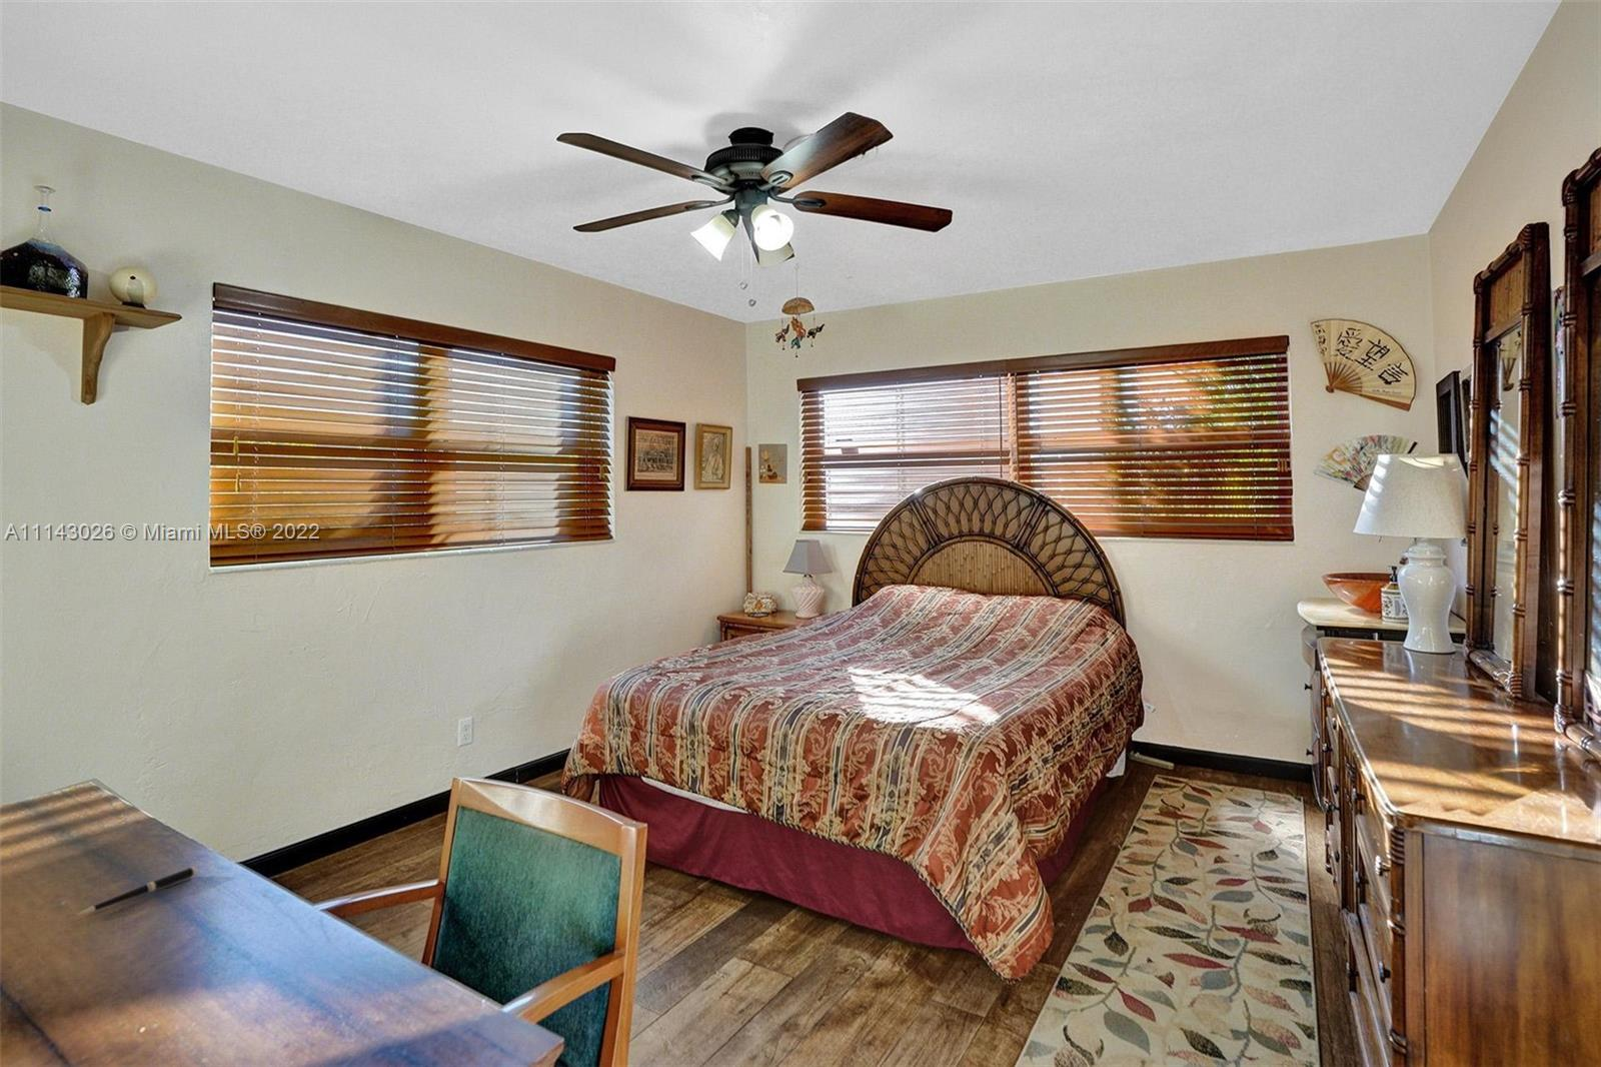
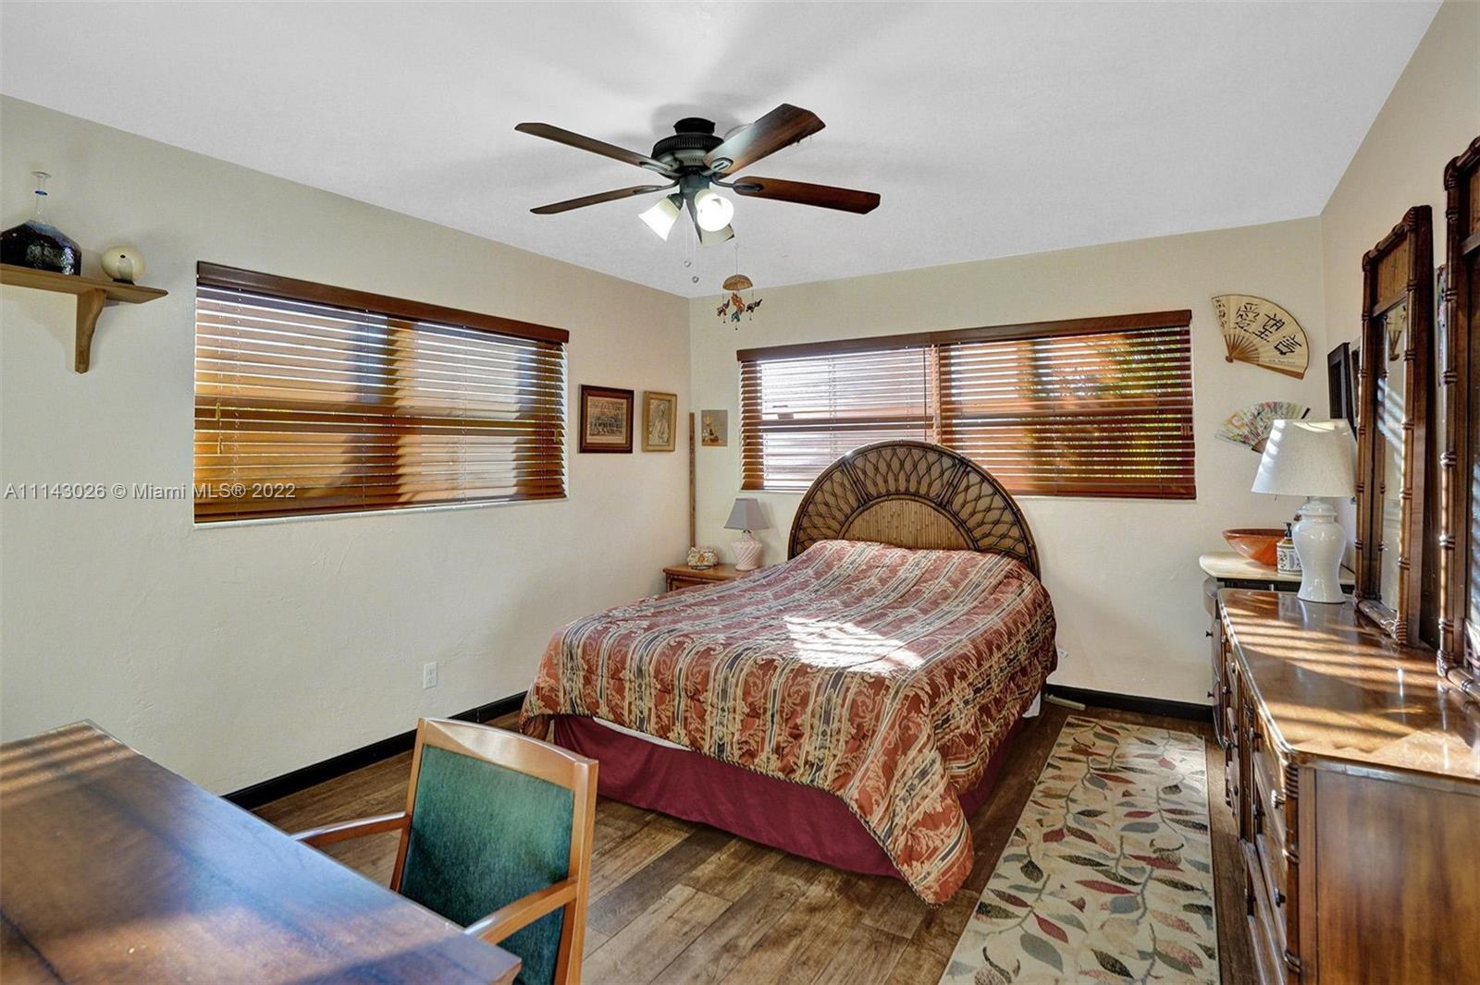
- pen (138, 890)
